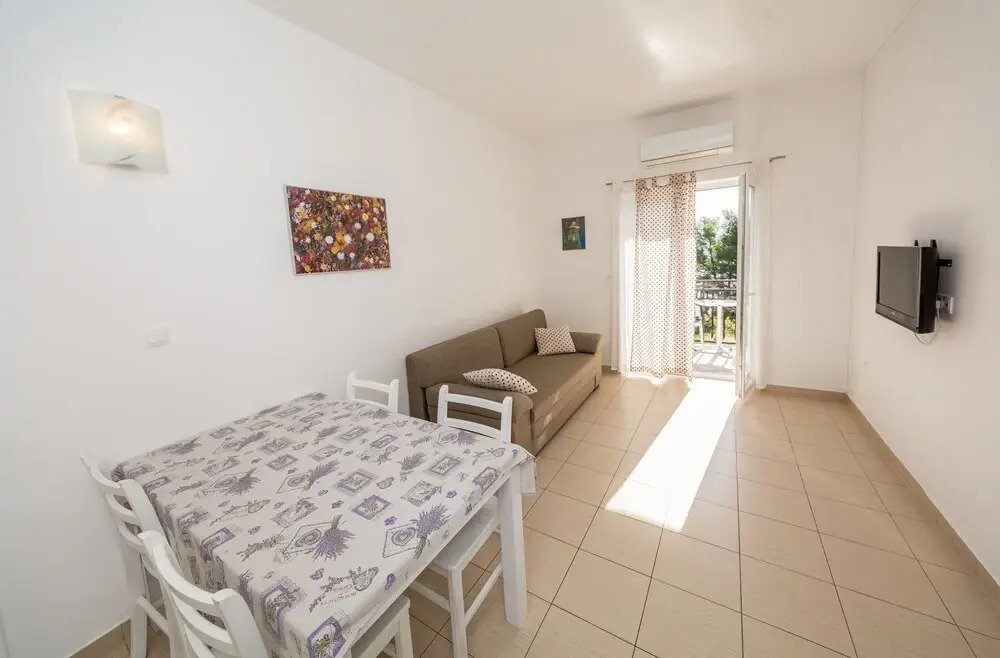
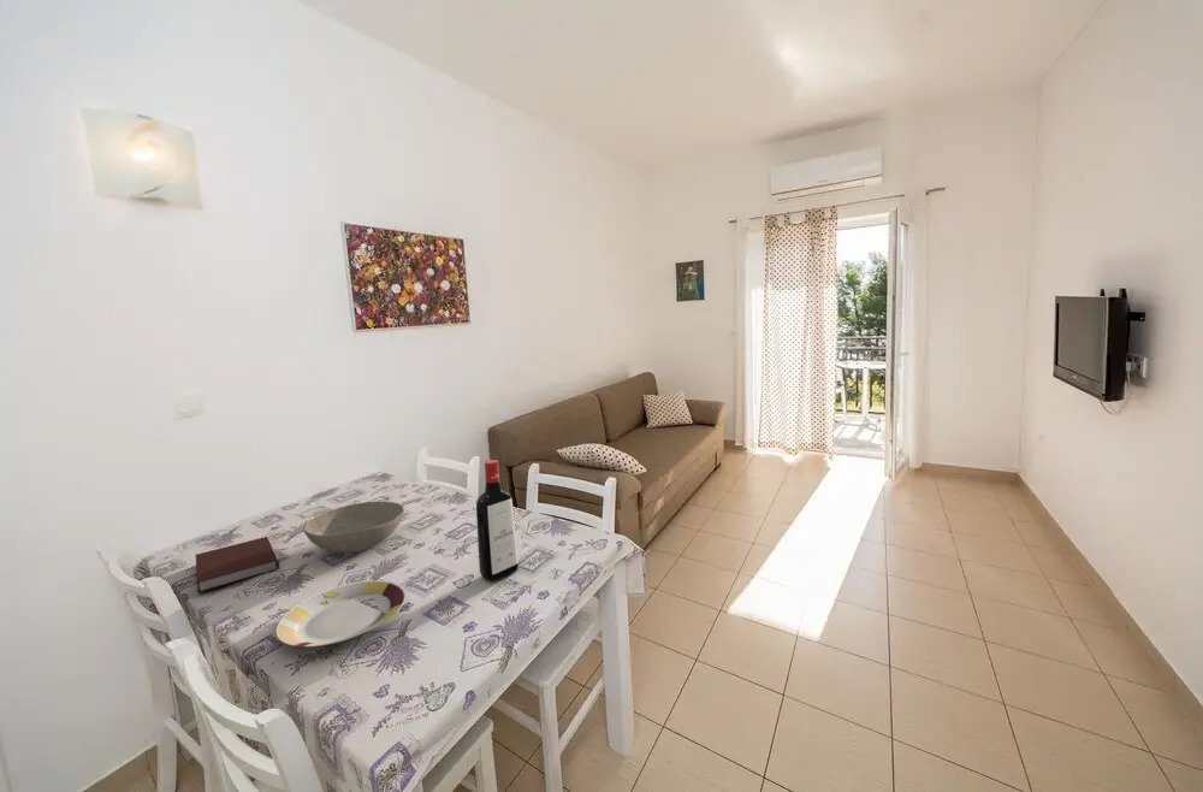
+ plate (344, 613)
+ notebook (236, 561)
+ liquor bottle (494, 518)
+ bowl (357, 530)
